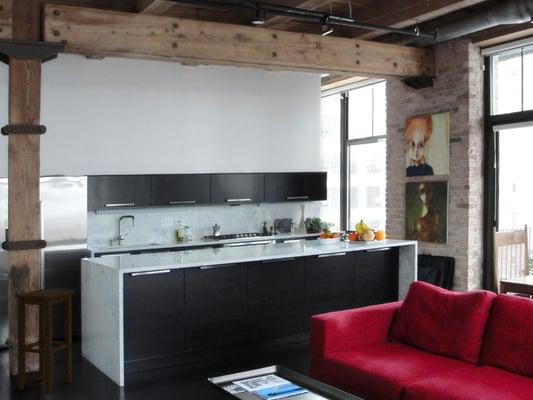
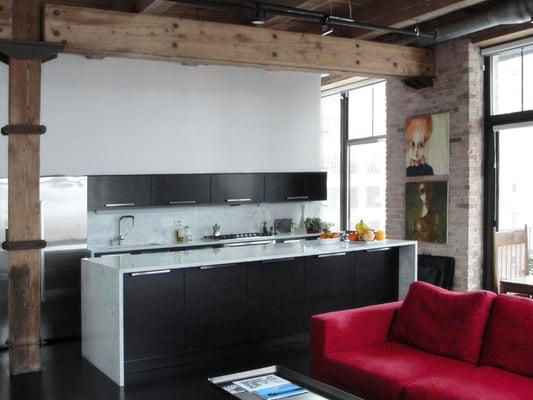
- stool (45, 339)
